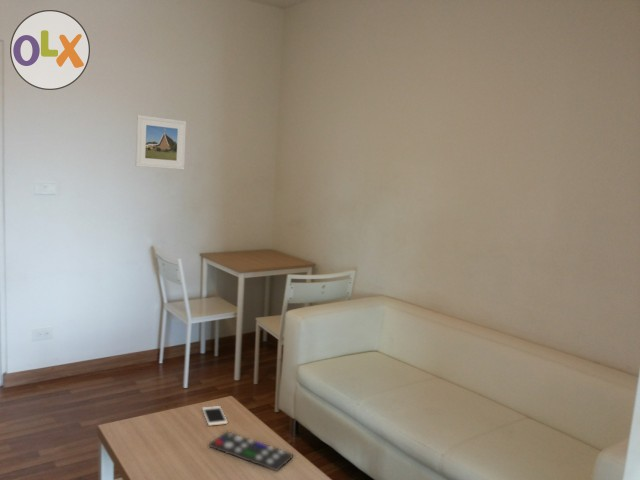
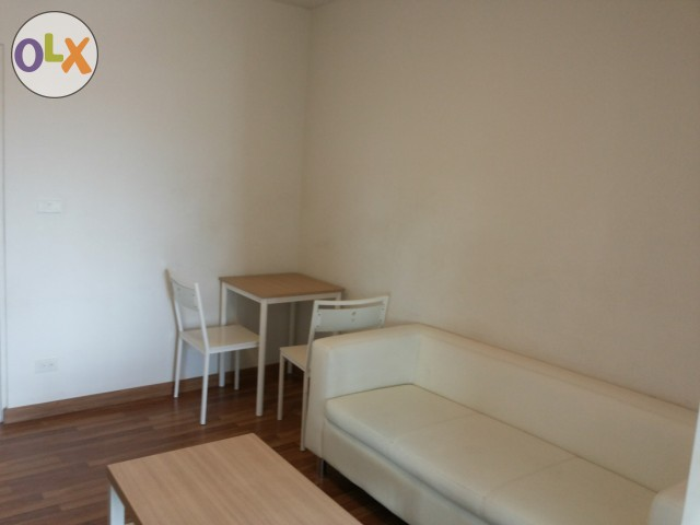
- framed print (161, 143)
- cell phone (214, 415)
- remote control (250, 449)
